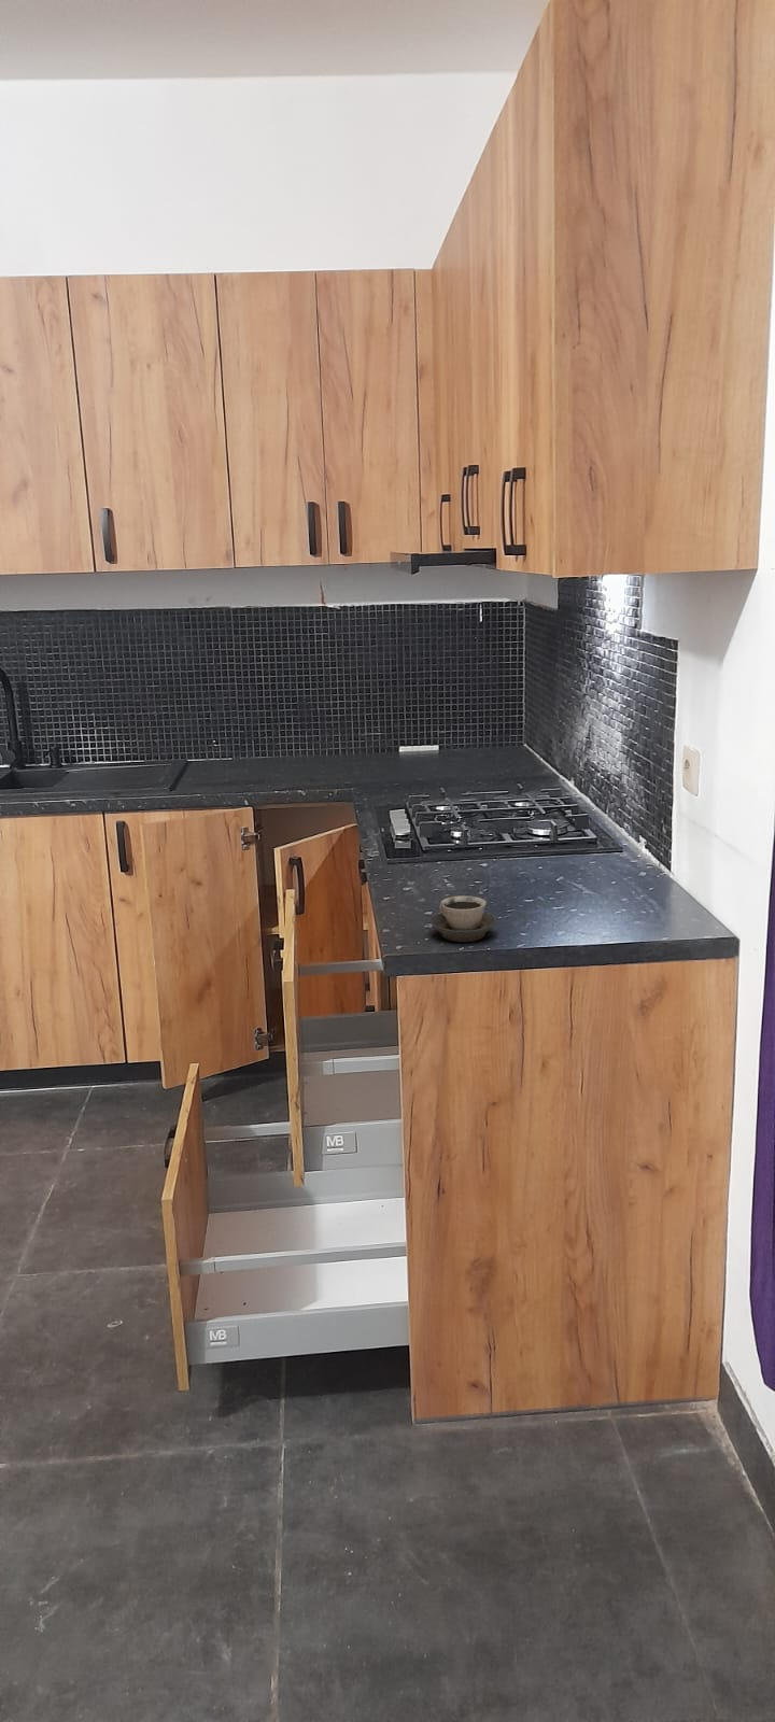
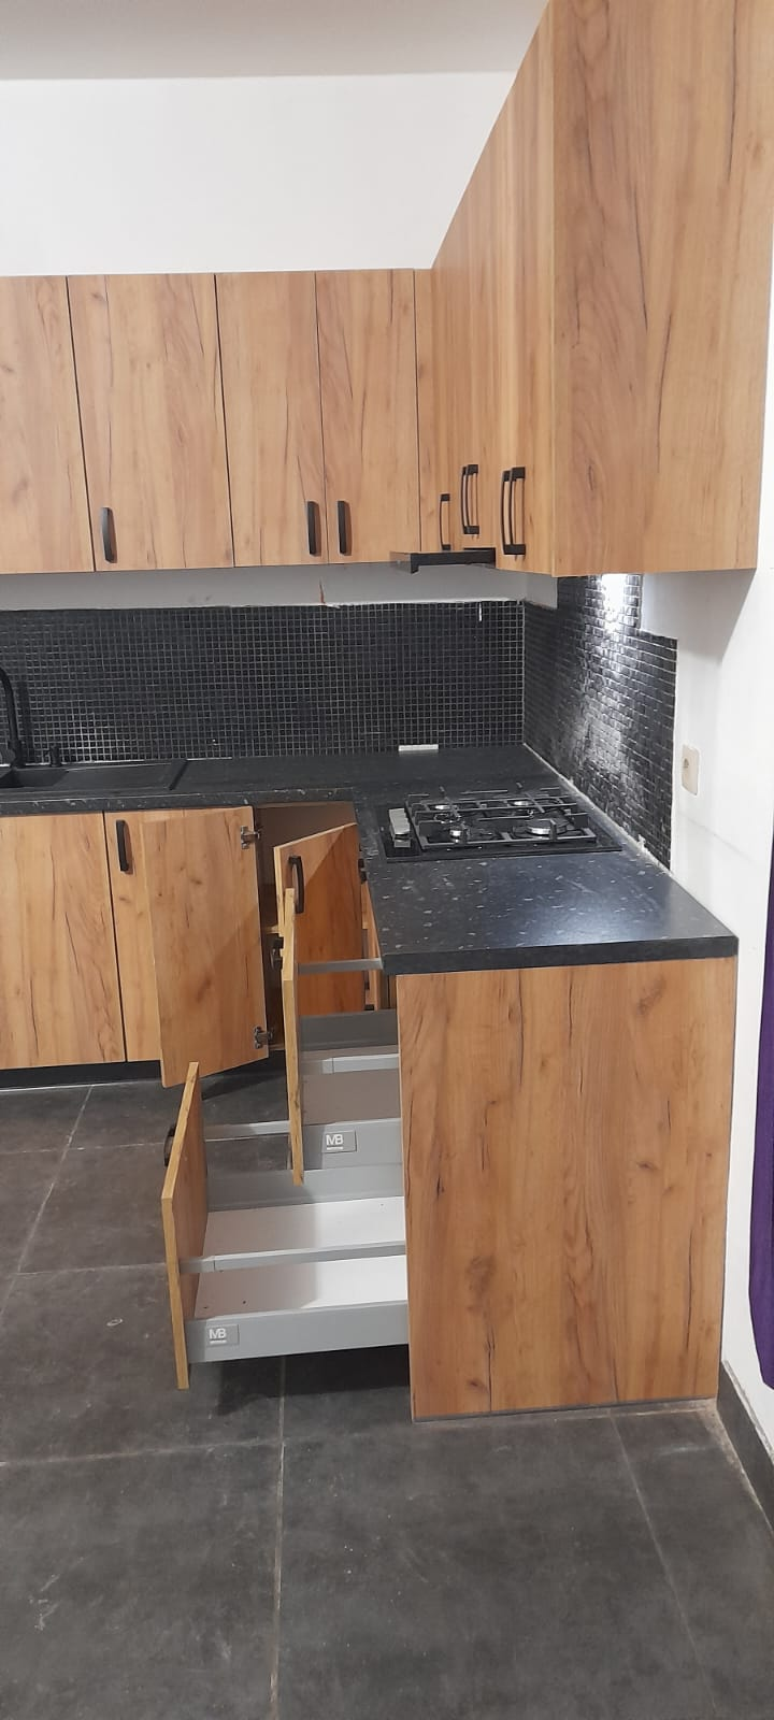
- cup (463, 918)
